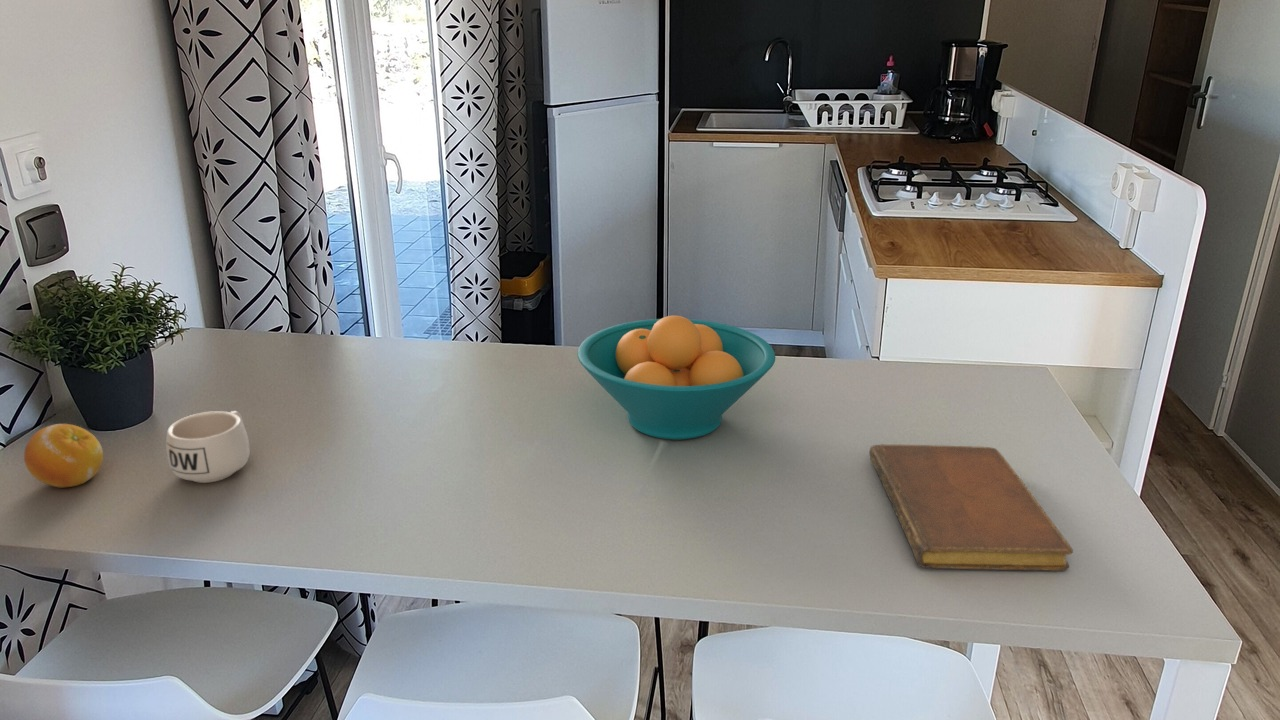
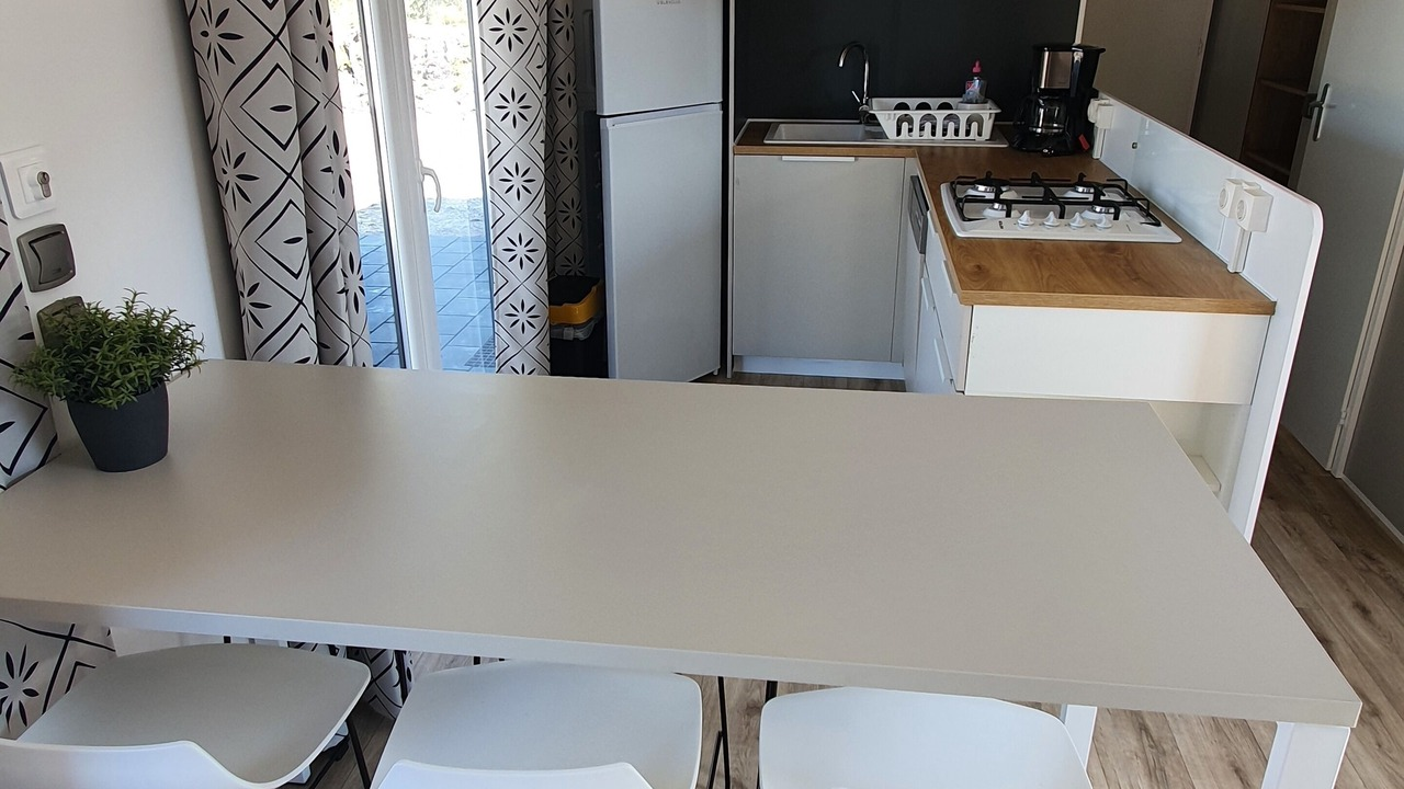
- fruit bowl (675, 370)
- fruit (64, 455)
- notebook (960, 501)
- mug (214, 445)
